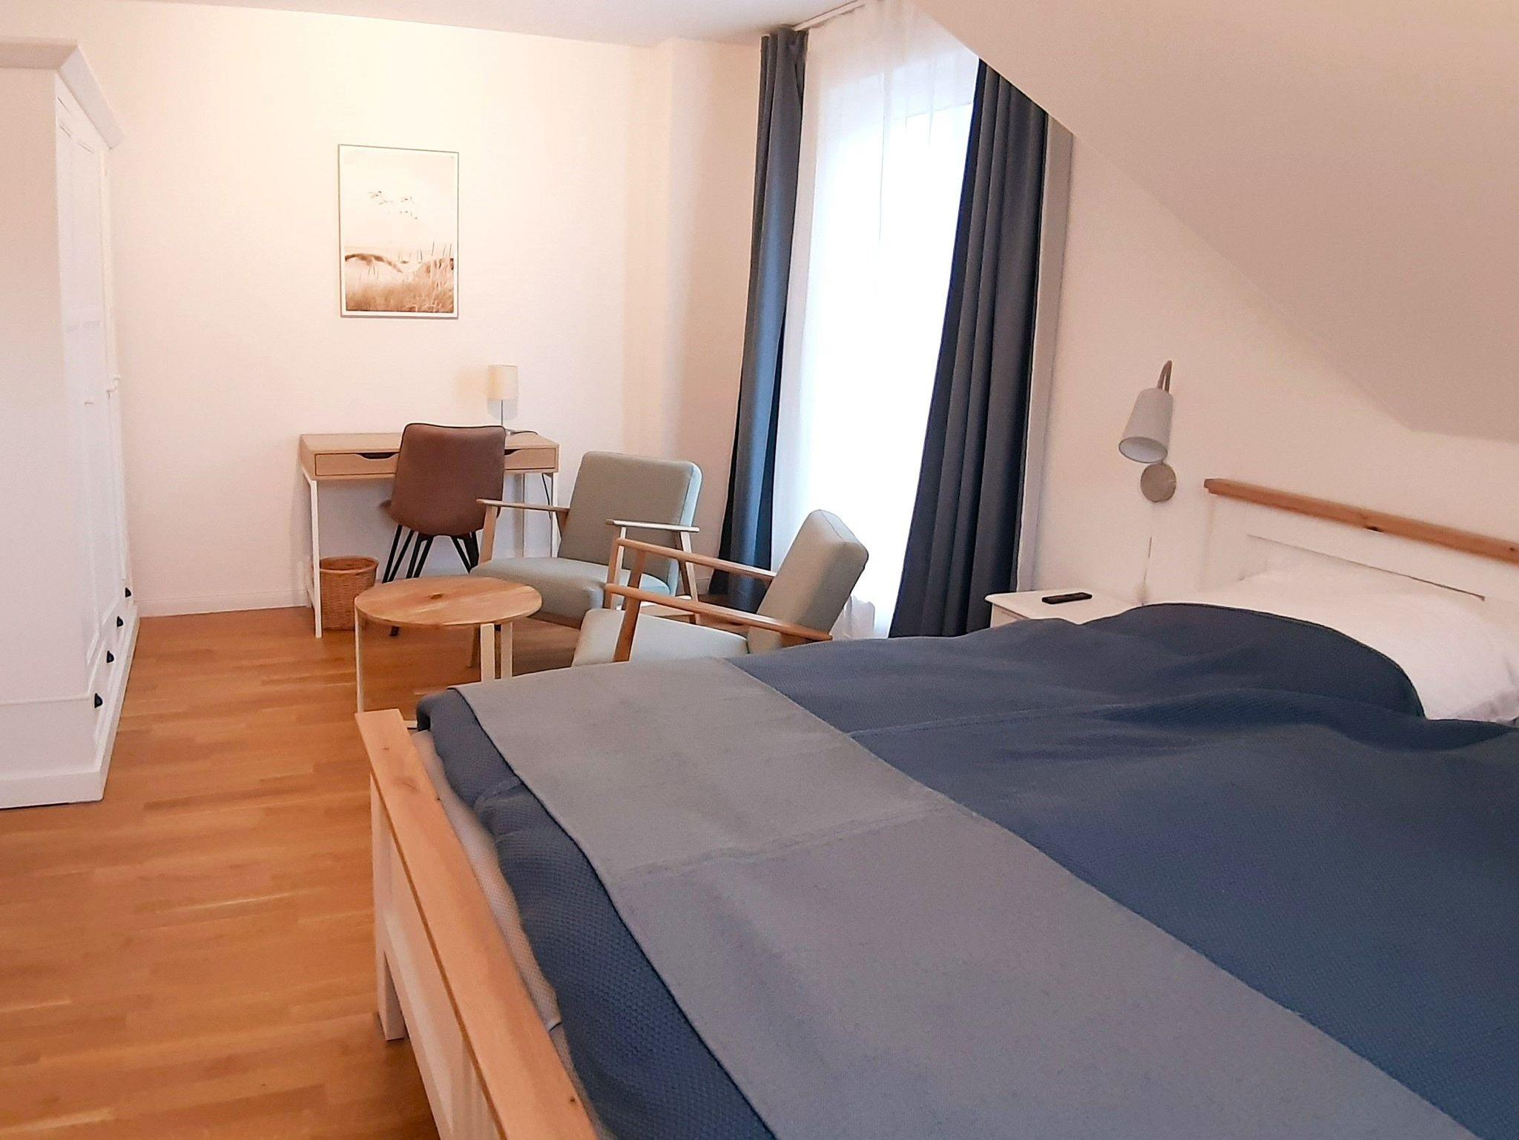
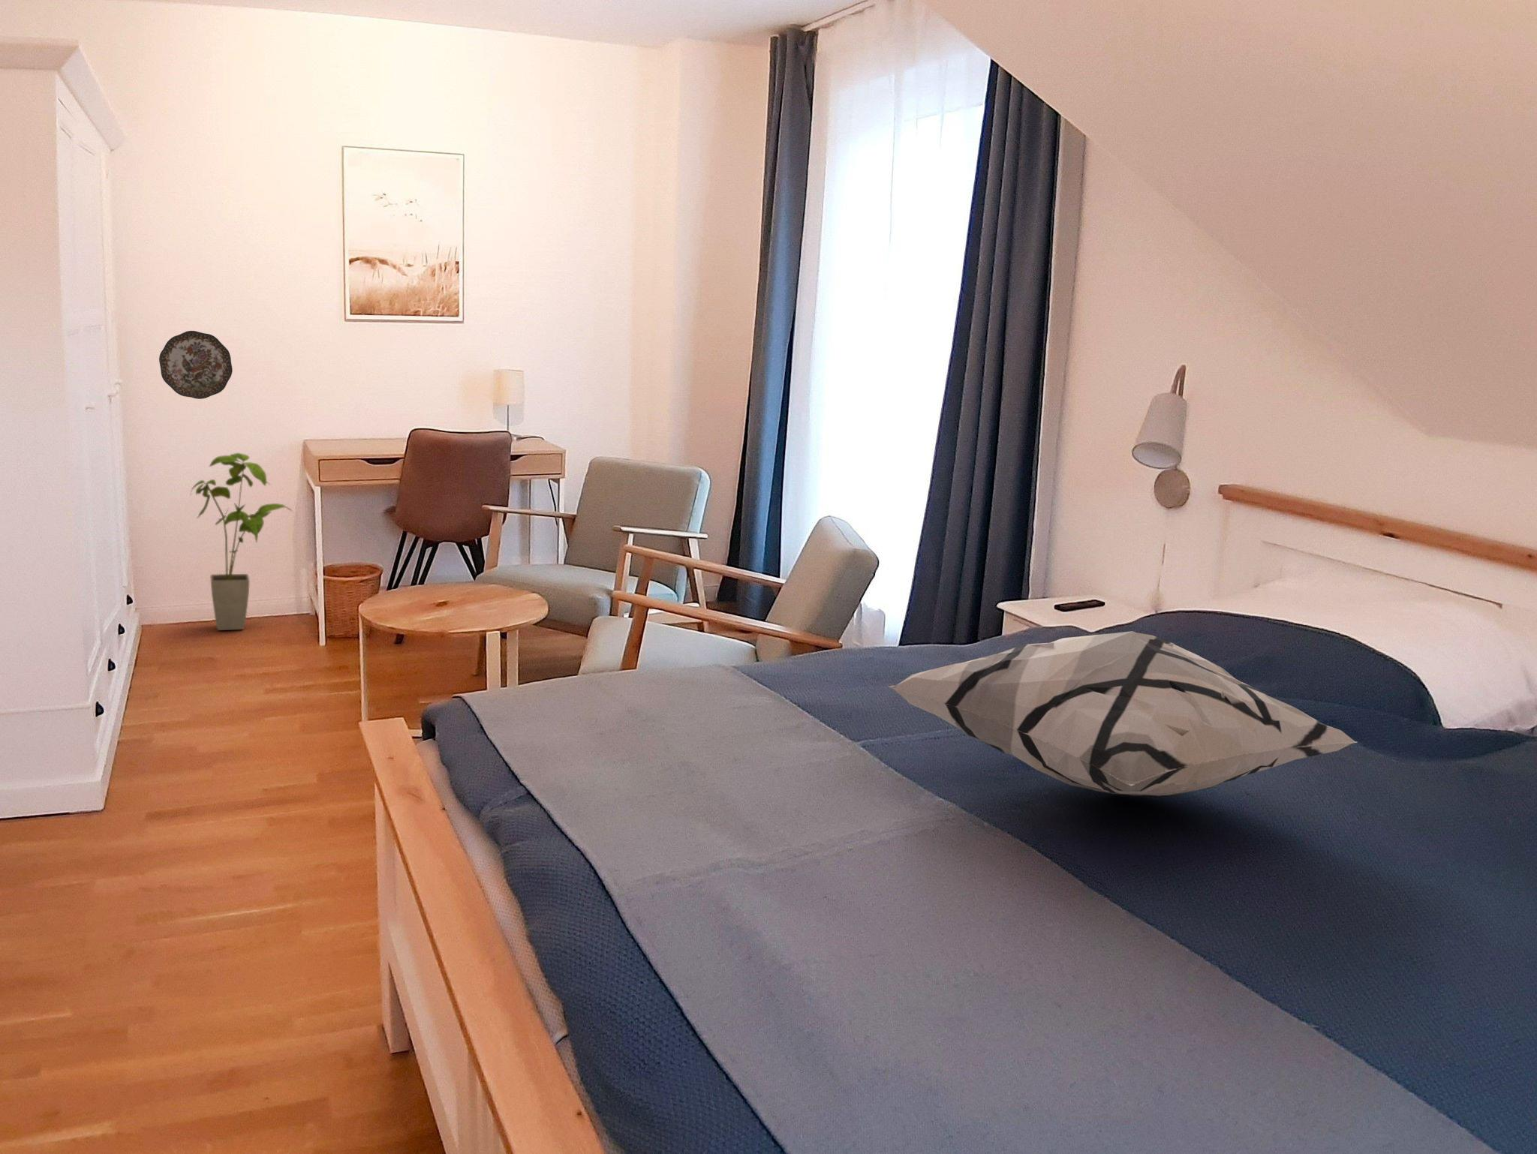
+ house plant (242, 542)
+ decorative plate (196, 365)
+ decorative pillow (1114, 713)
